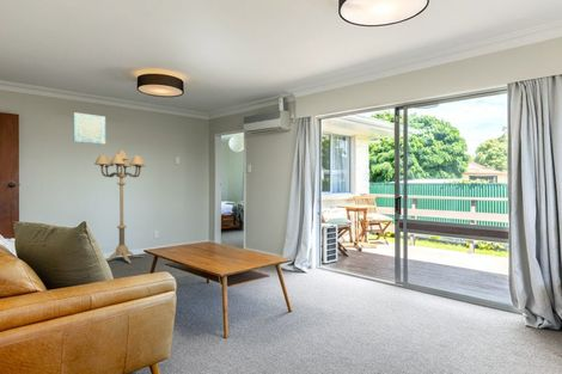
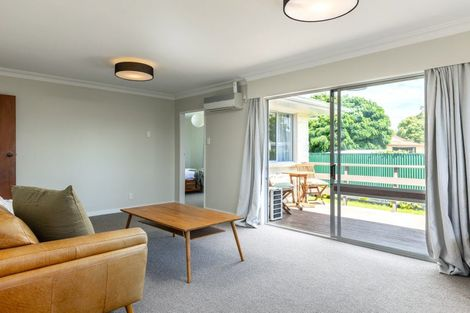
- floor lamp (121, 204)
- wall art (90, 128)
